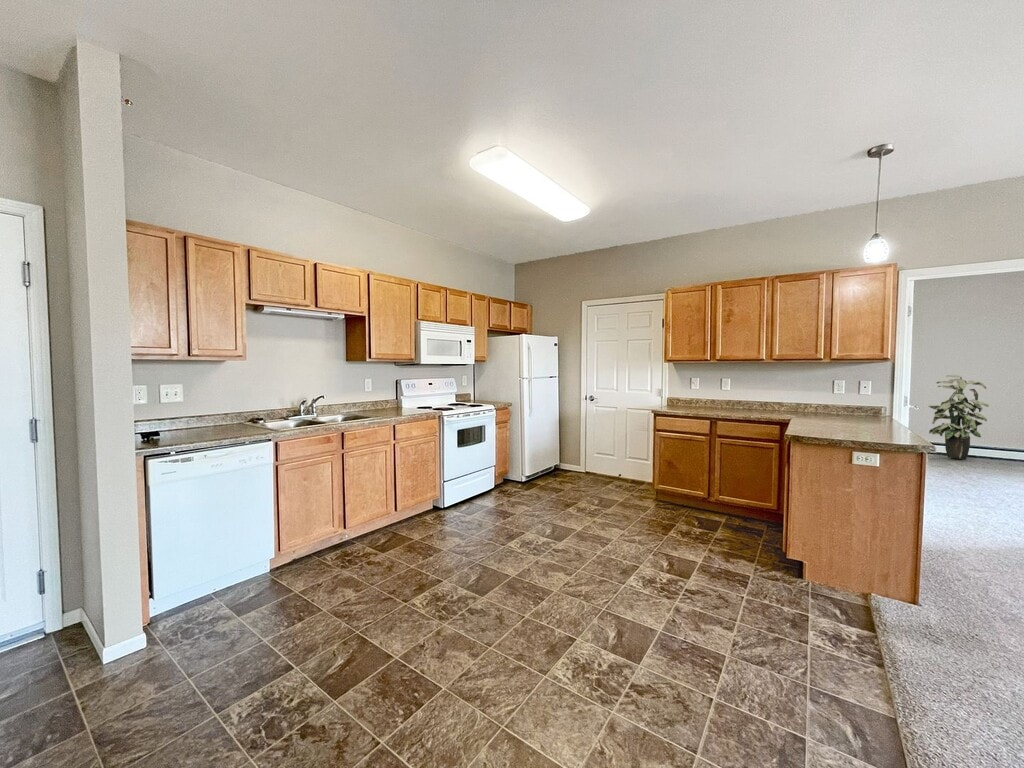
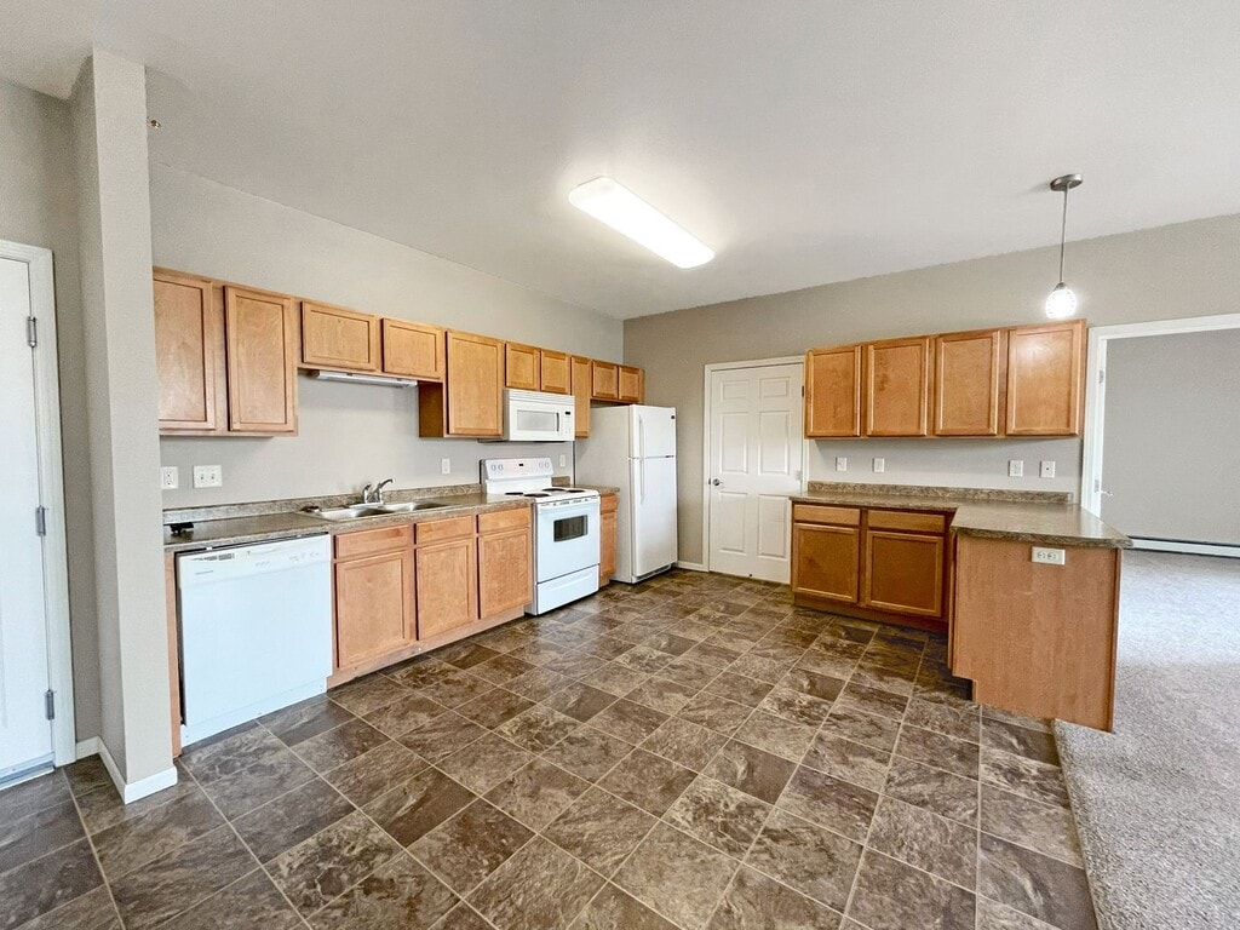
- indoor plant (956, 416)
